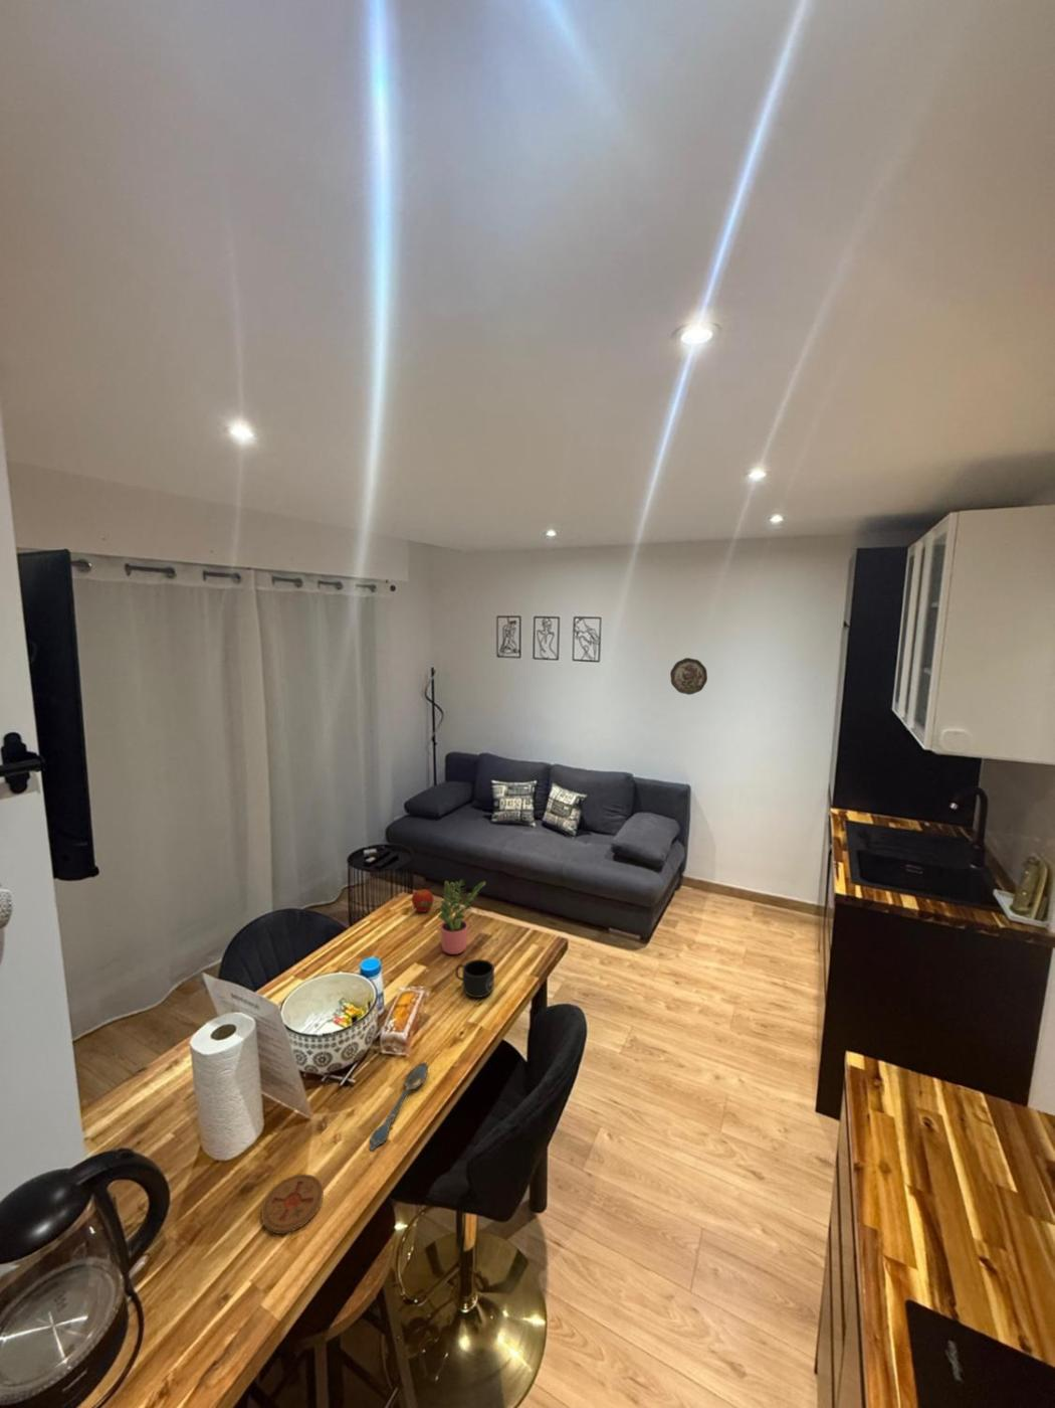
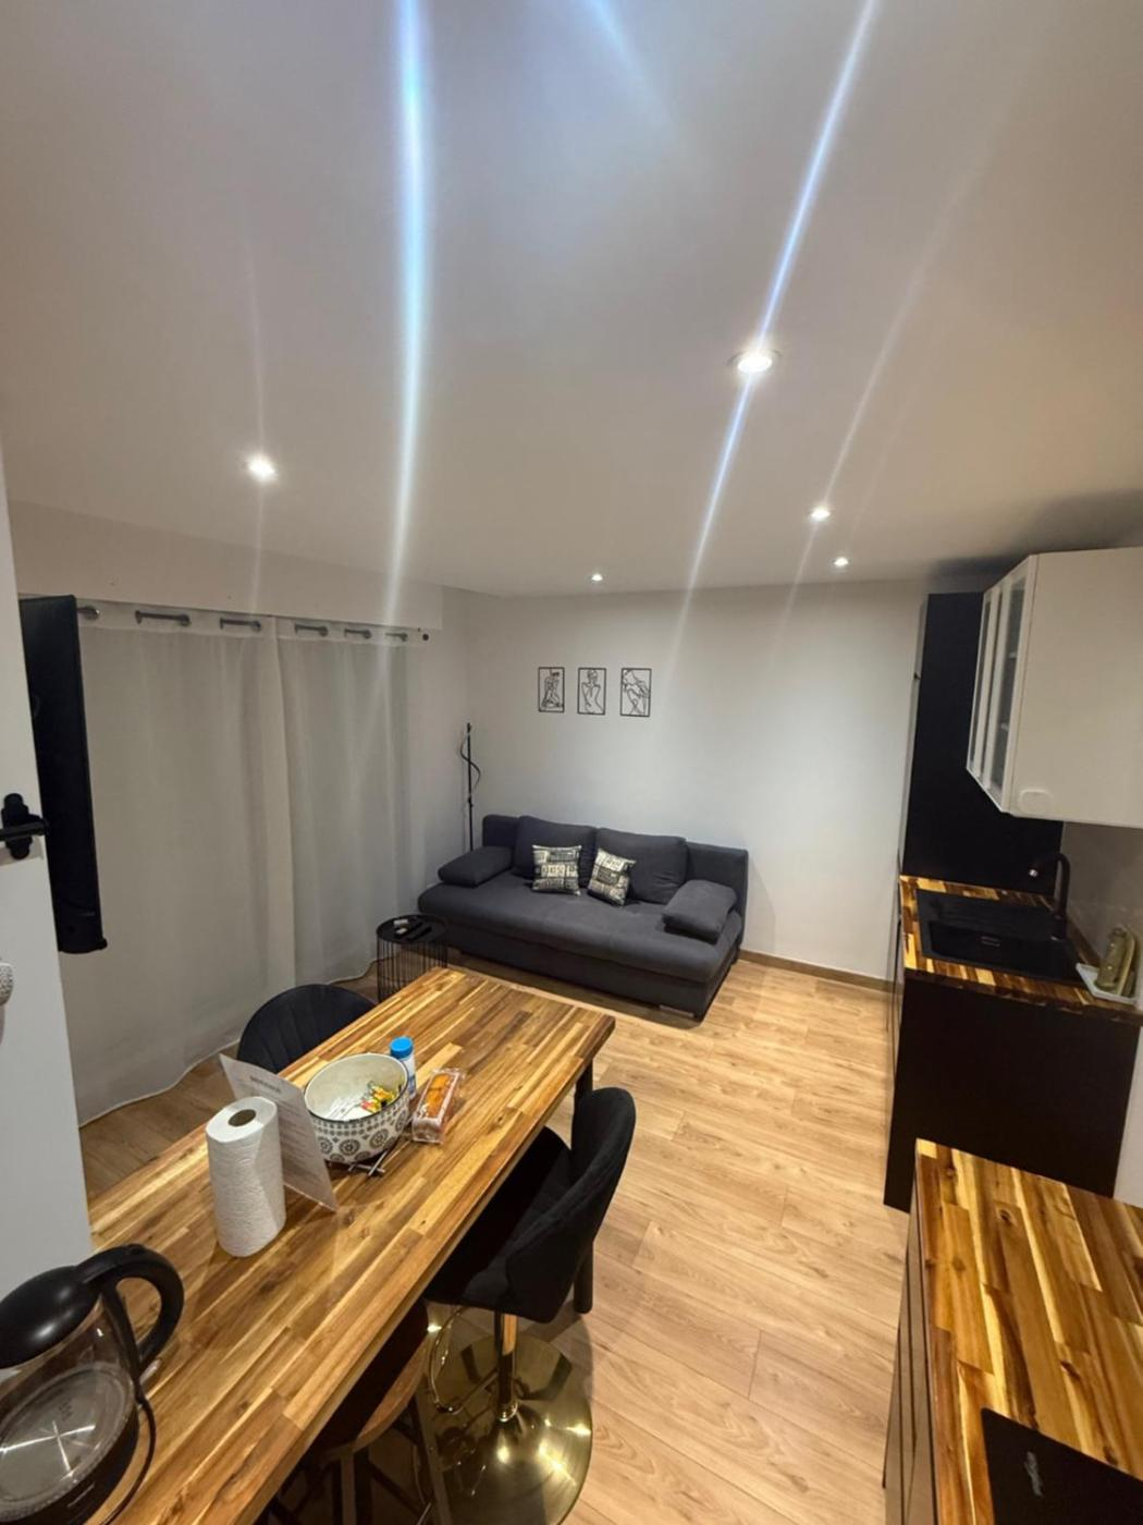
- mug (473, 978)
- coaster (293, 1202)
- spoon (400, 1102)
- apple (422, 900)
- potted plant (449, 907)
- decorative plate (688, 676)
